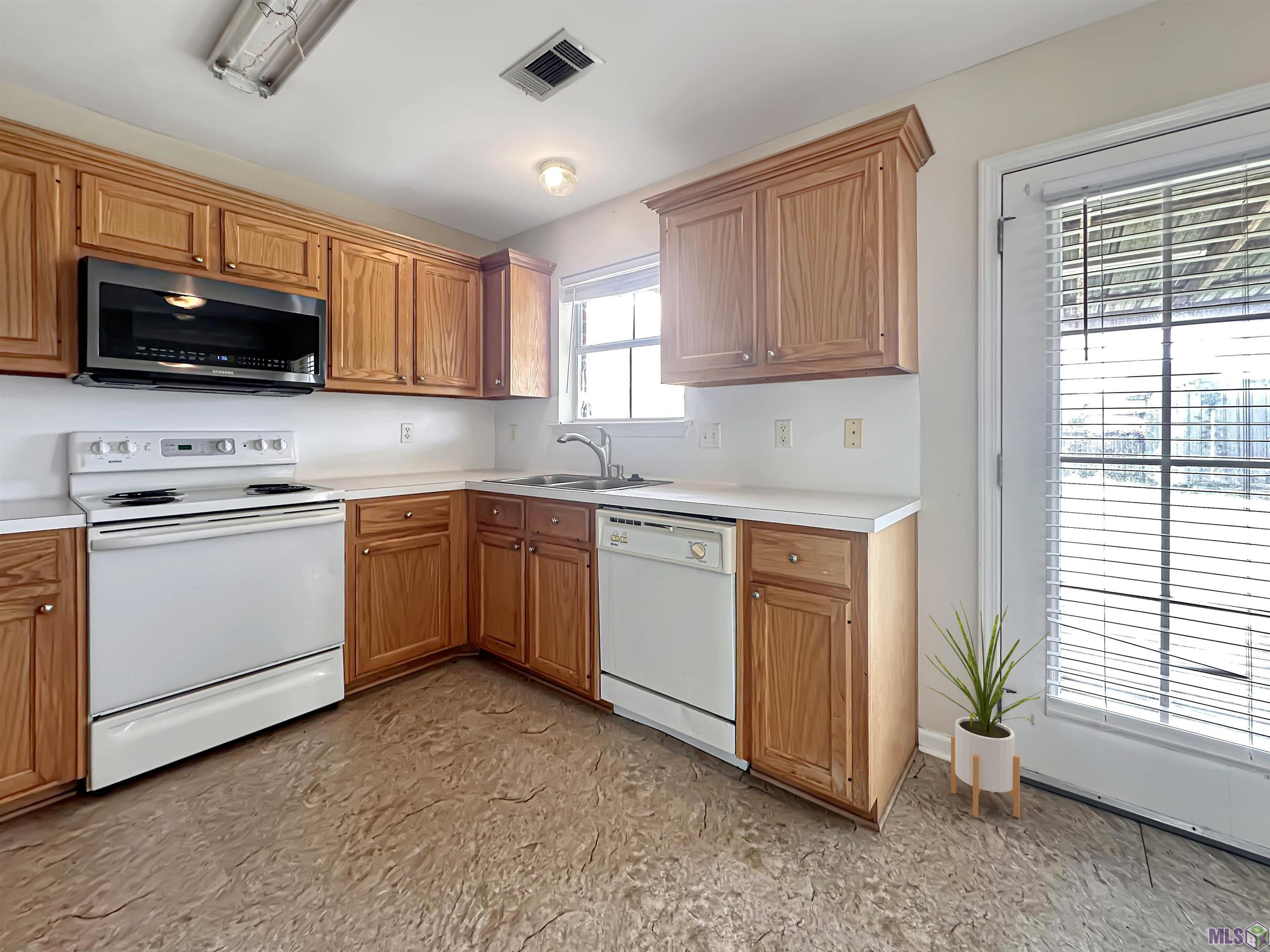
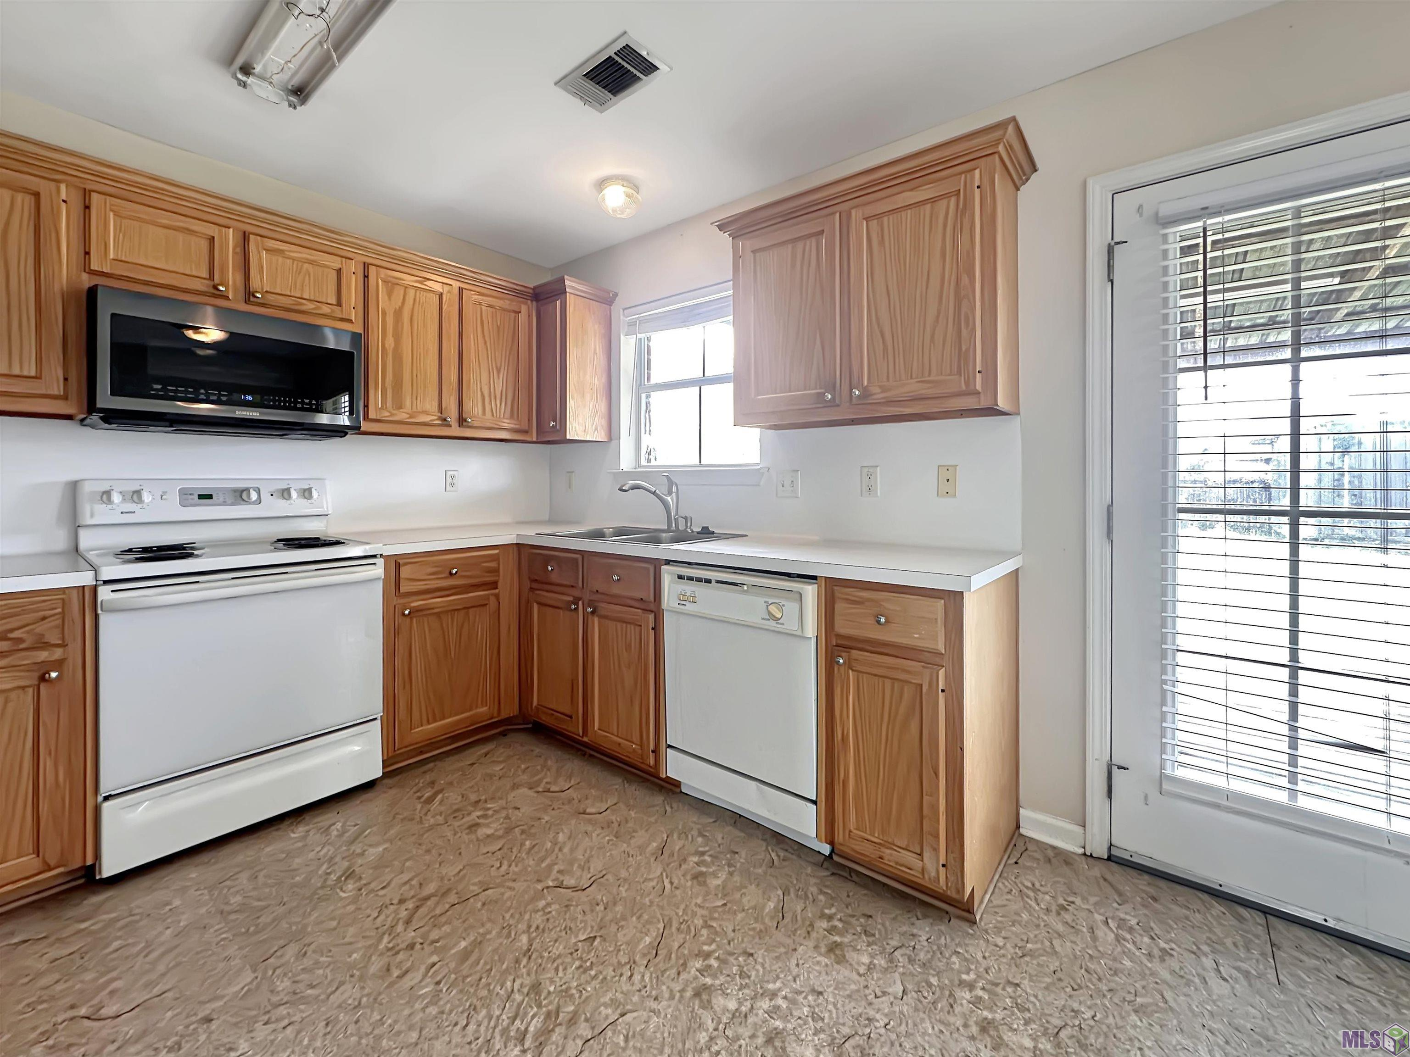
- house plant (987, 704)
